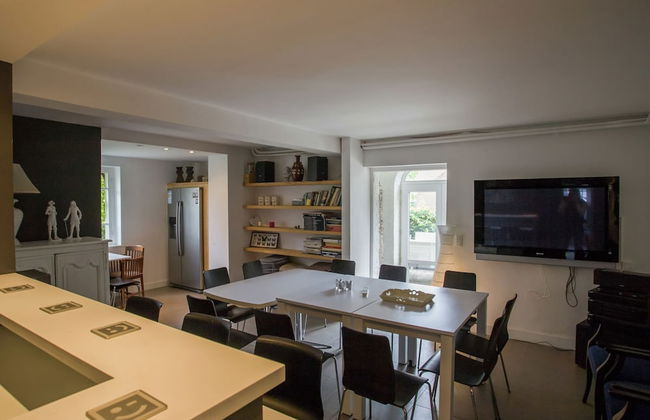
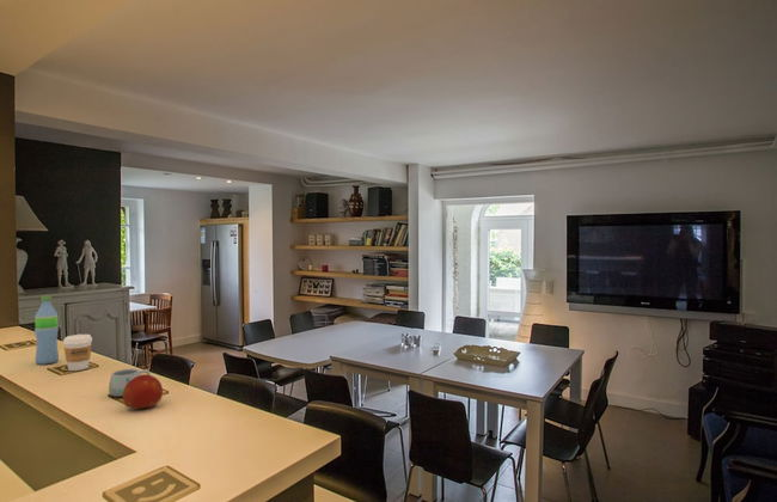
+ water bottle (47, 329)
+ mug (129, 380)
+ fruit (142, 391)
+ coffee cup (78, 351)
